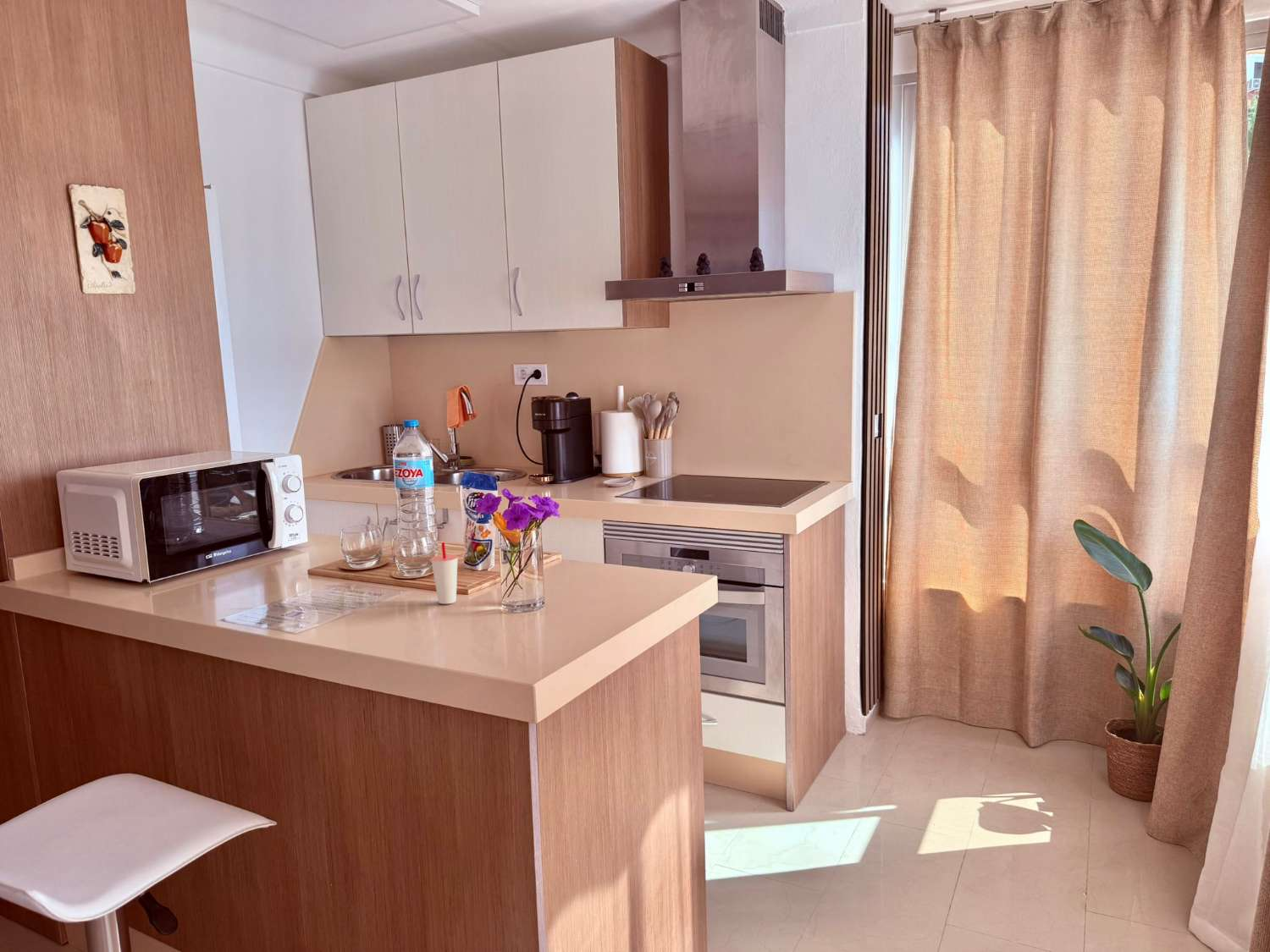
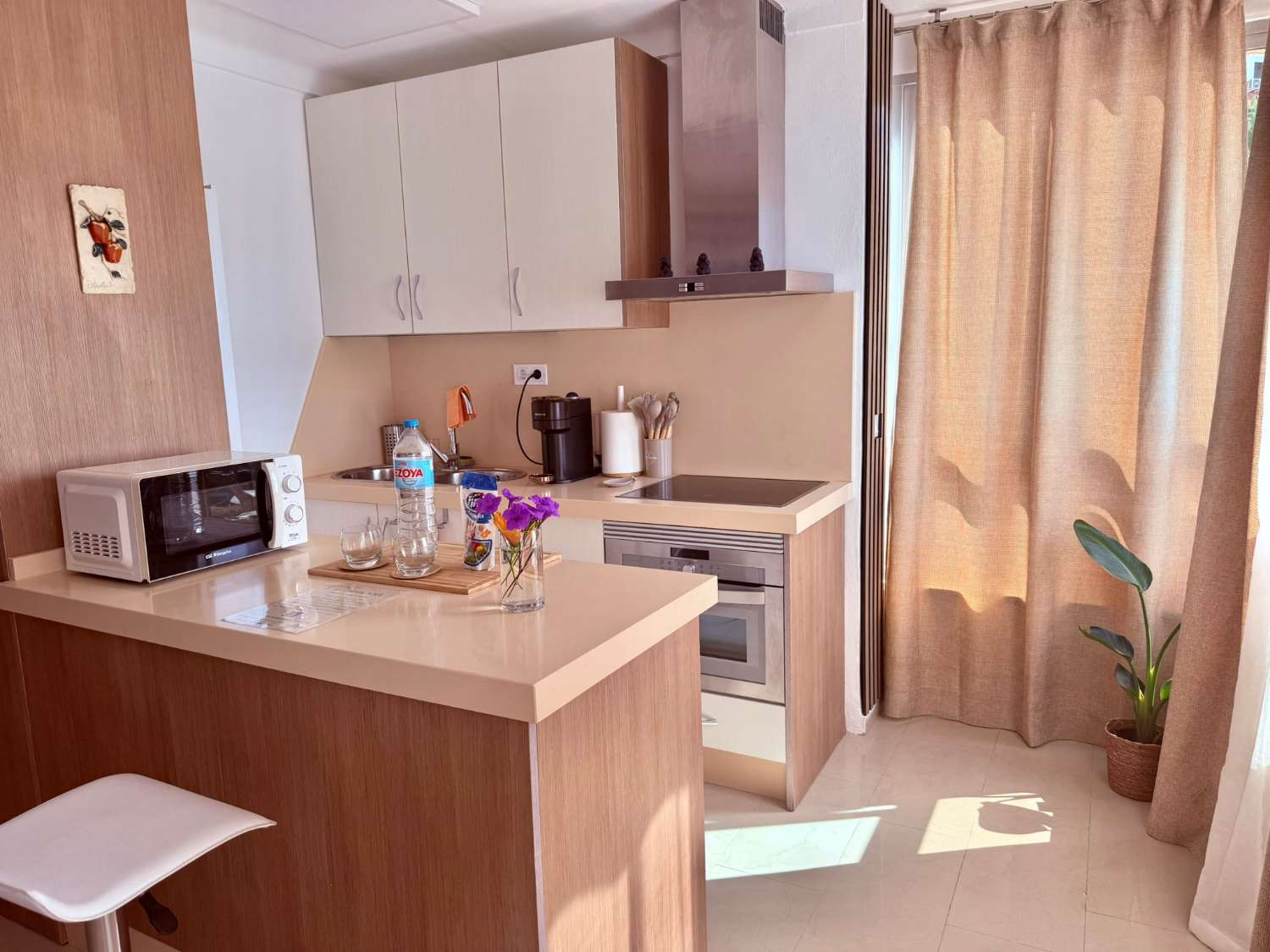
- cup (445, 572)
